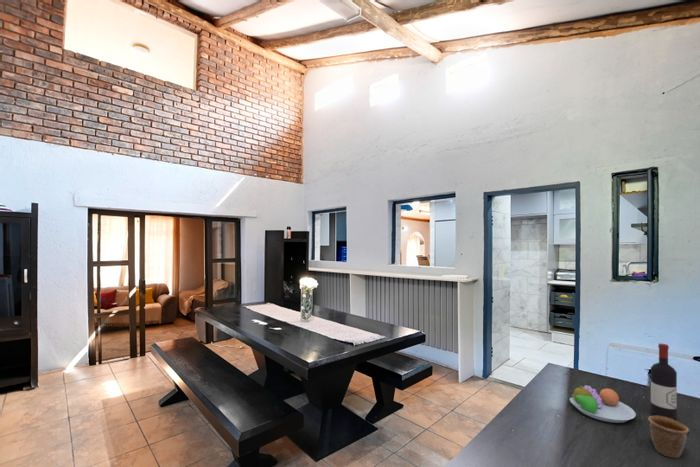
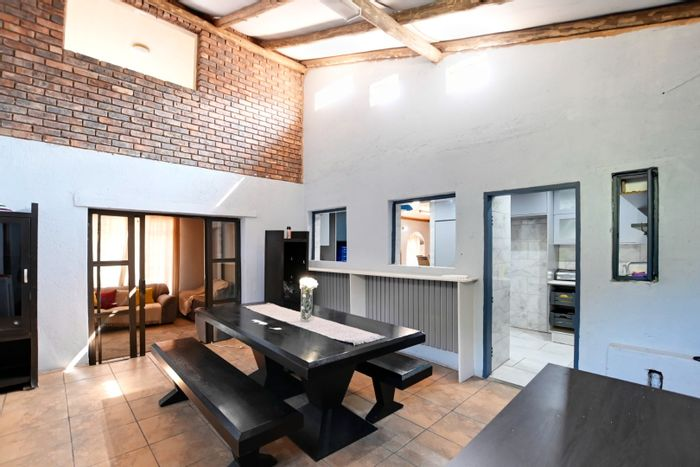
- wine bottle (663, 380)
- fruit bowl (598, 400)
- mug (670, 438)
